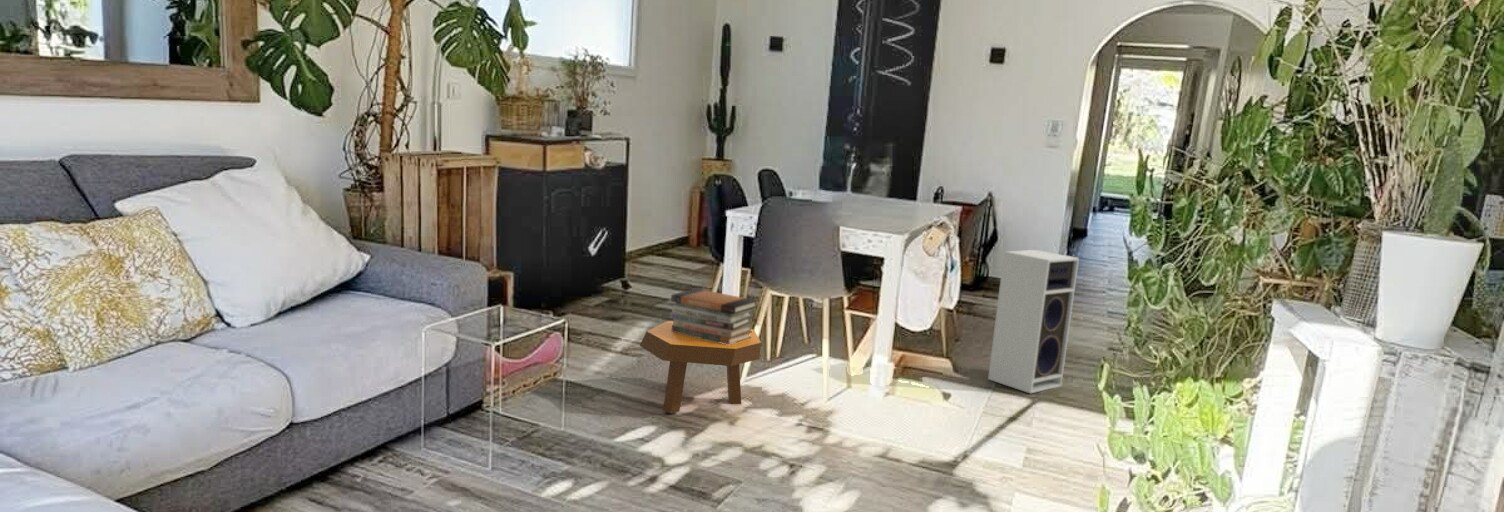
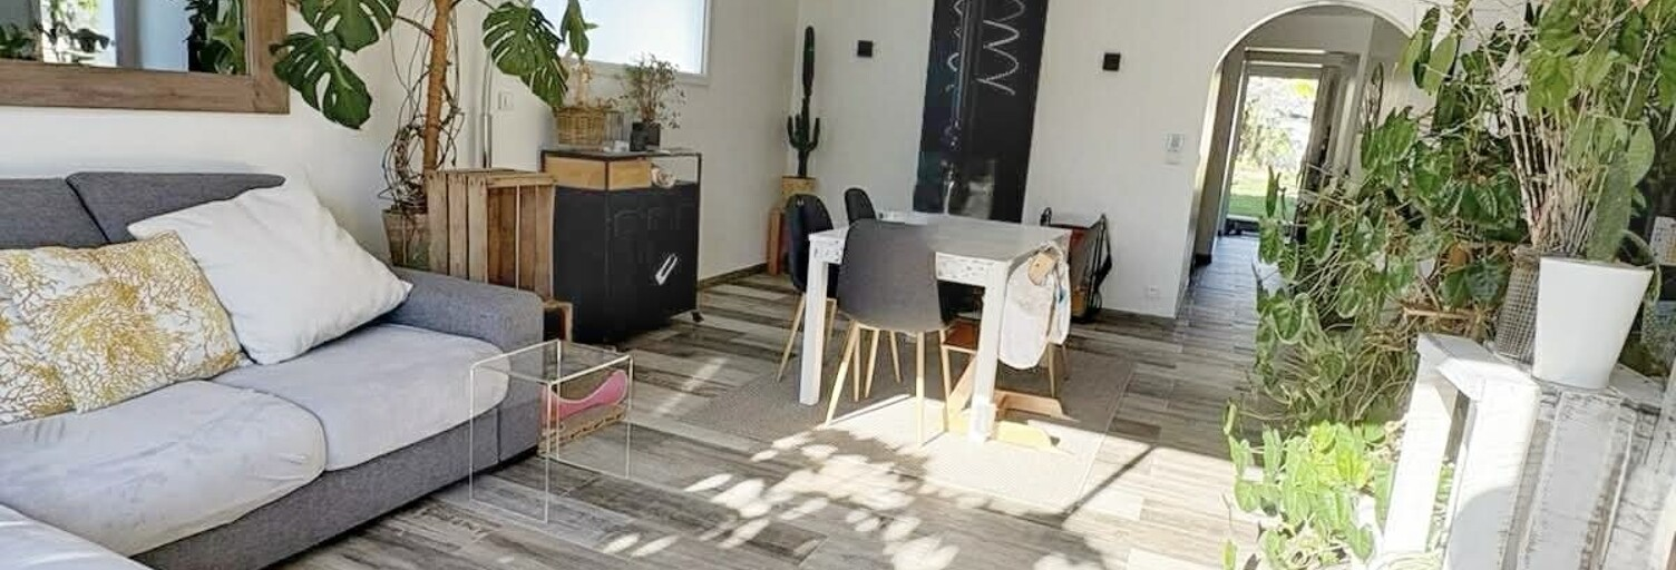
- speaker (1033, 319)
- book stack (712, 315)
- footstool (703, 363)
